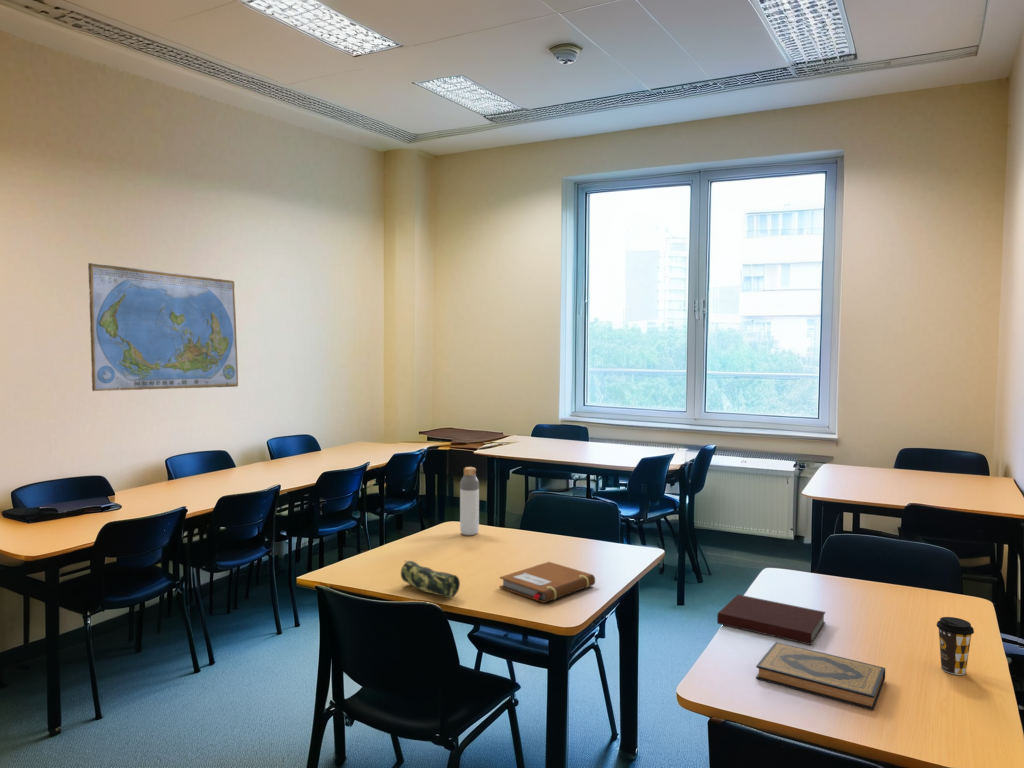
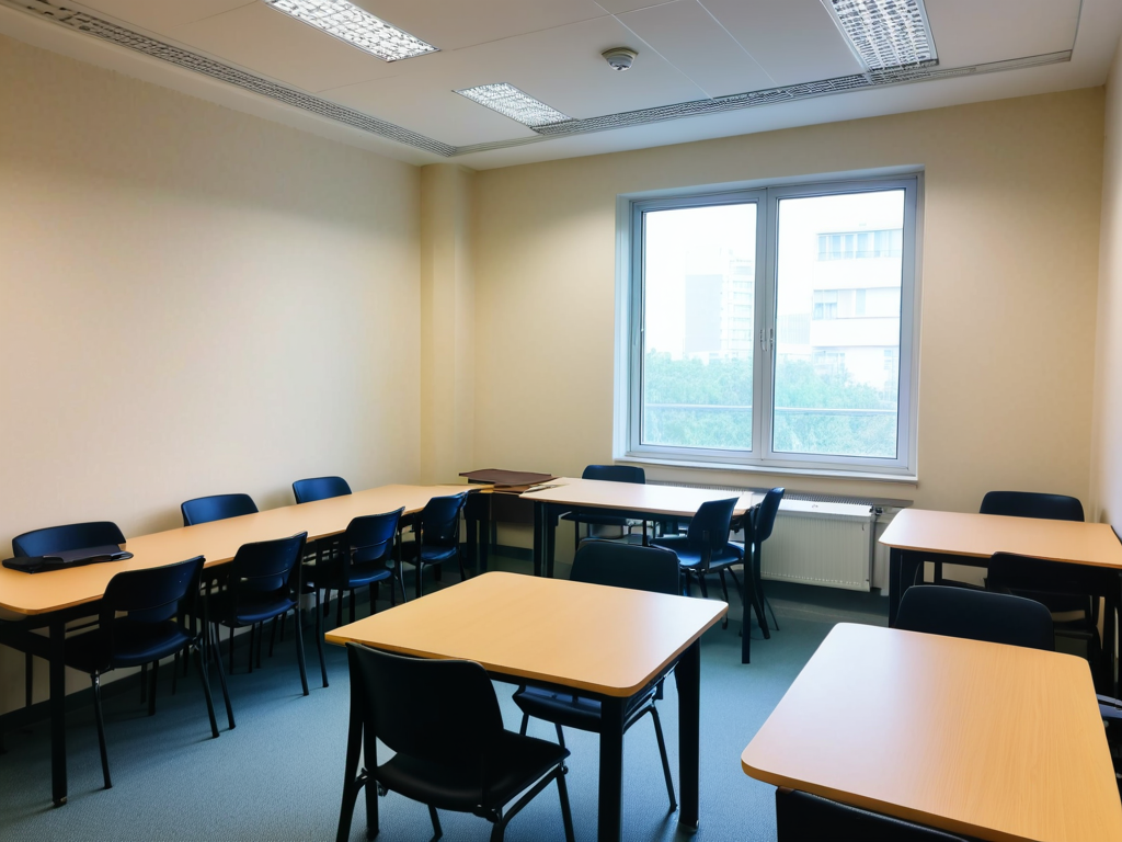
- coffee cup (954, 646)
- hardback book (820, 672)
- notebook (546, 581)
- notebook (771, 617)
- pencil case (428, 579)
- world map (170, 331)
- bottle (469, 501)
